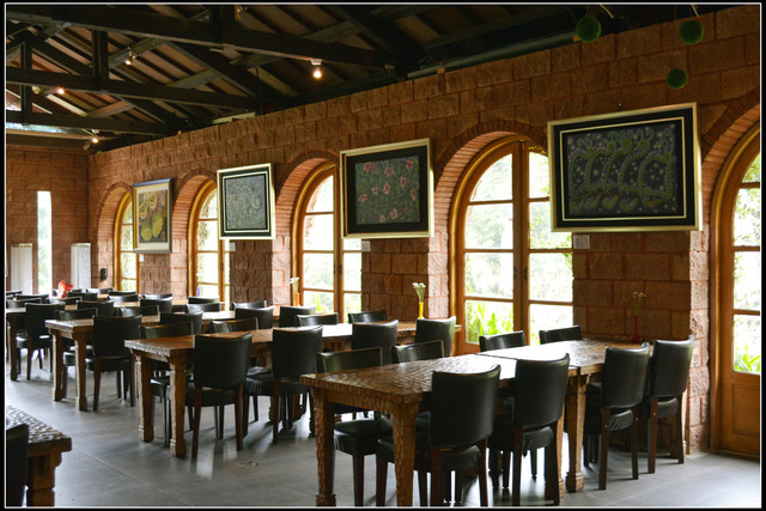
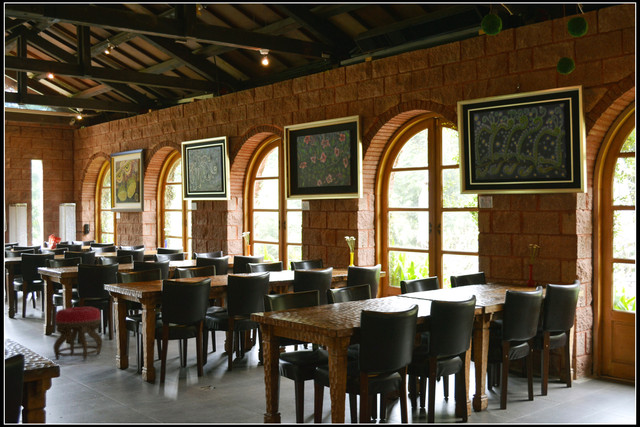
+ stool (78, 332)
